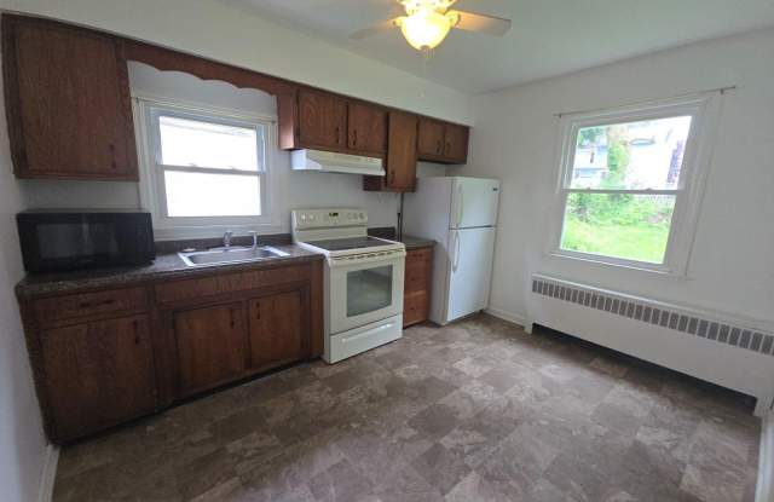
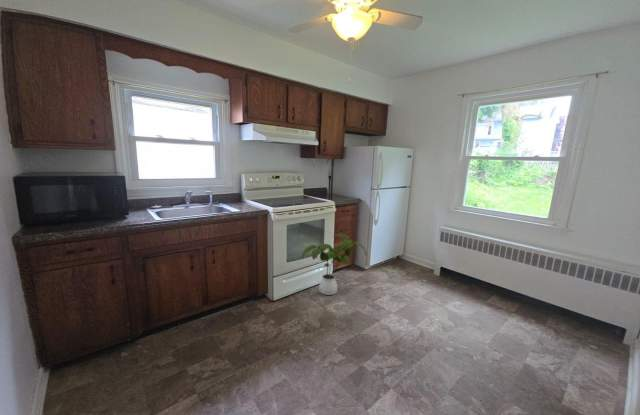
+ house plant (339, 263)
